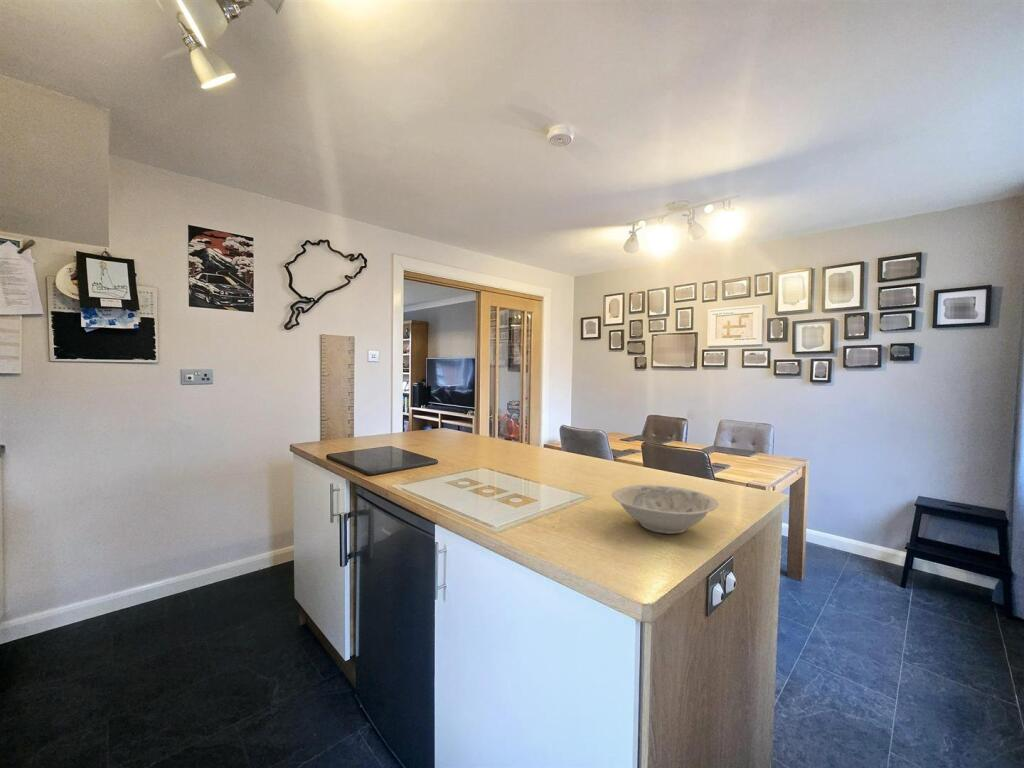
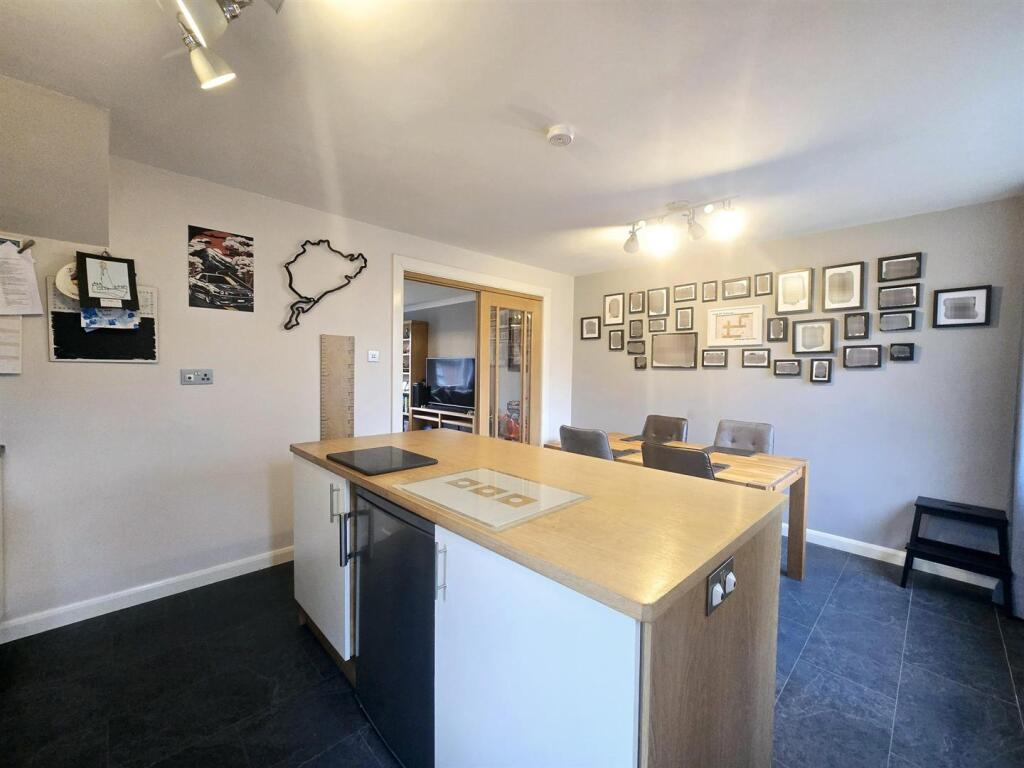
- bowl (662, 510)
